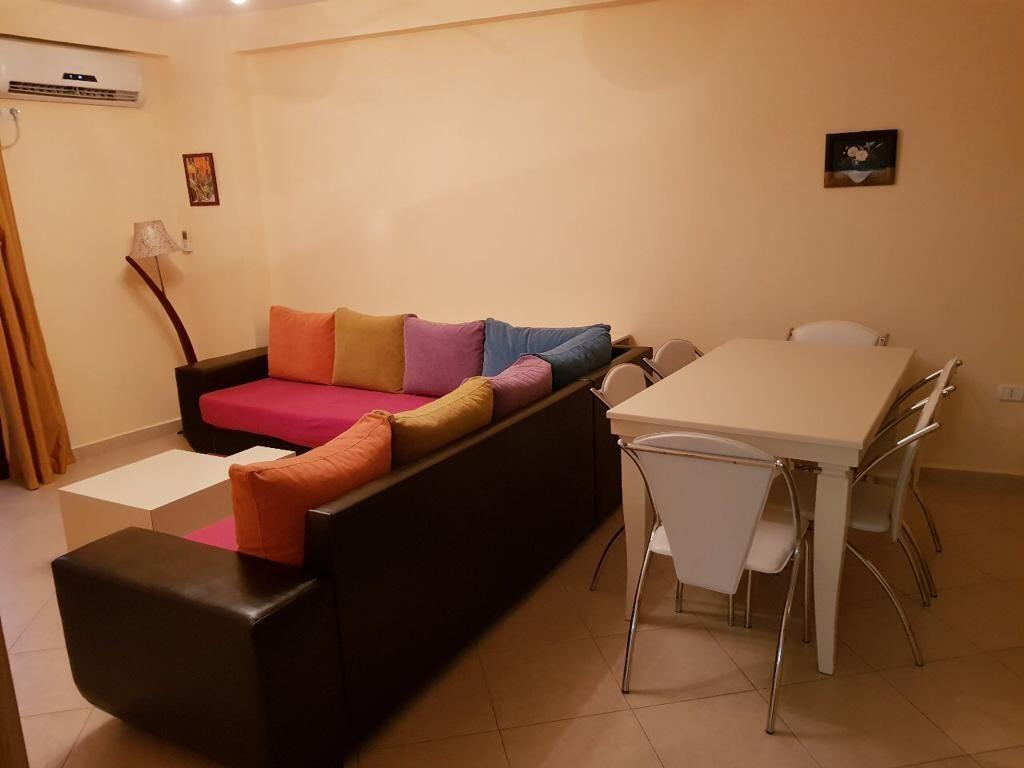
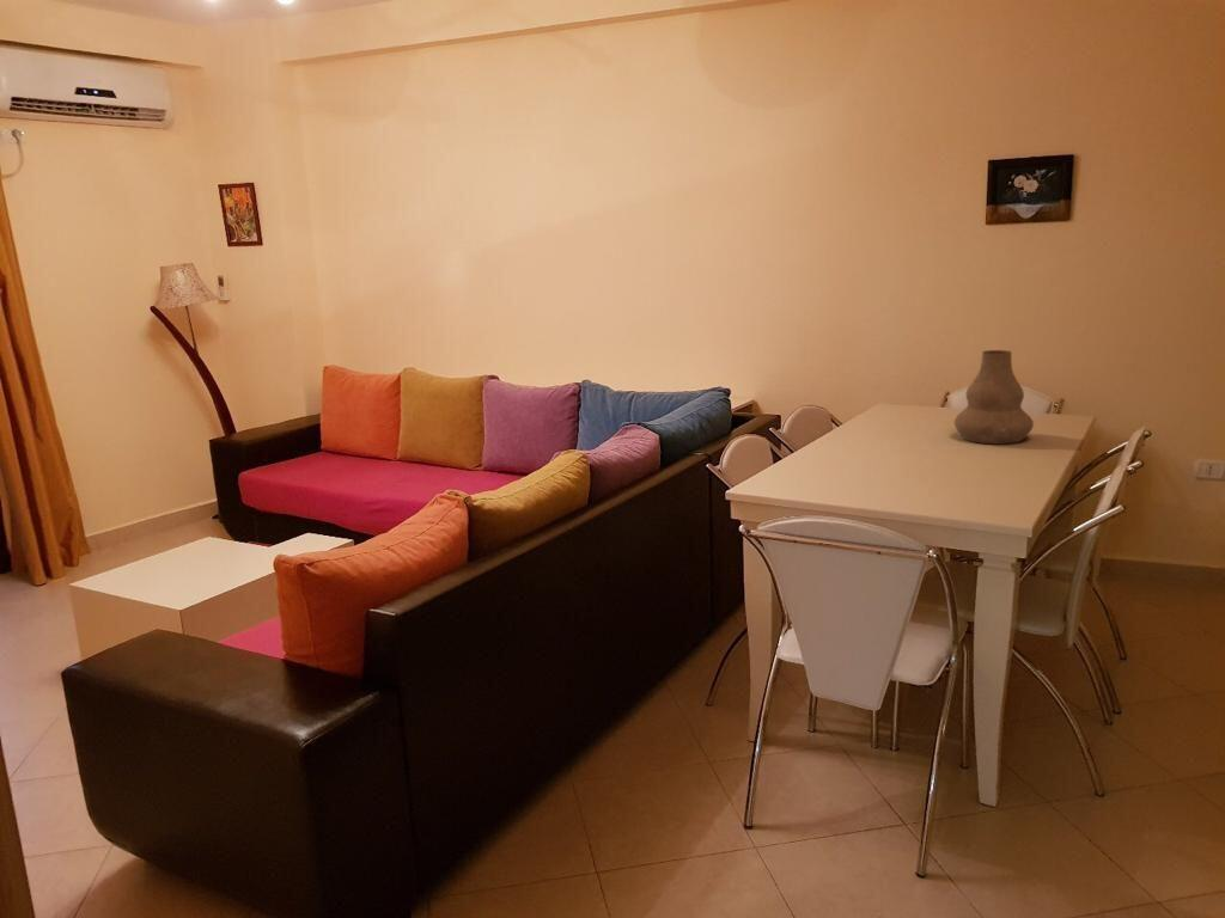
+ vase (994, 394)
